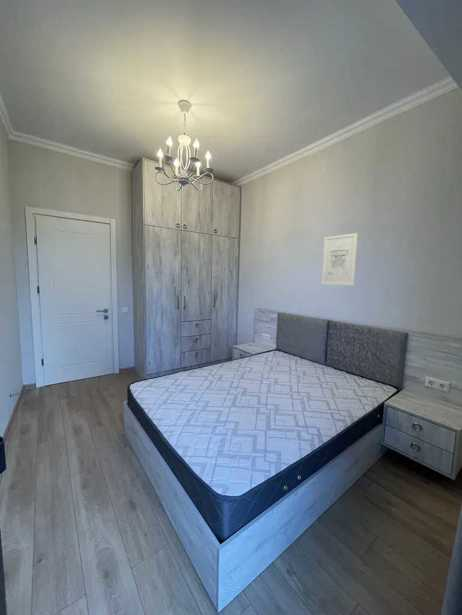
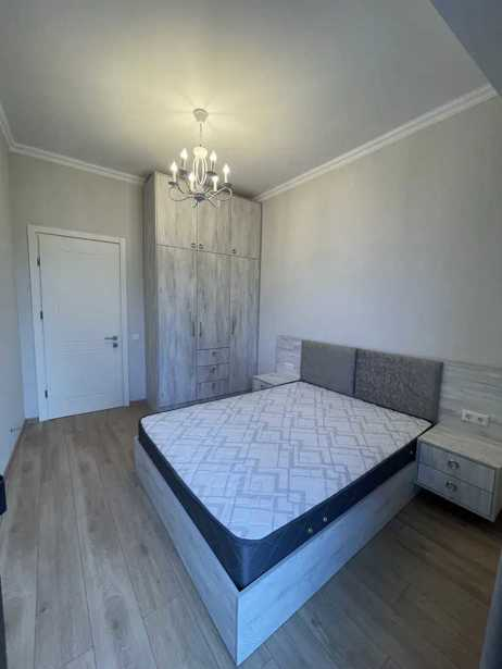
- wall art (338, 260)
